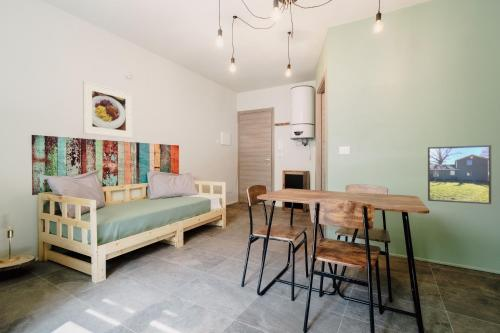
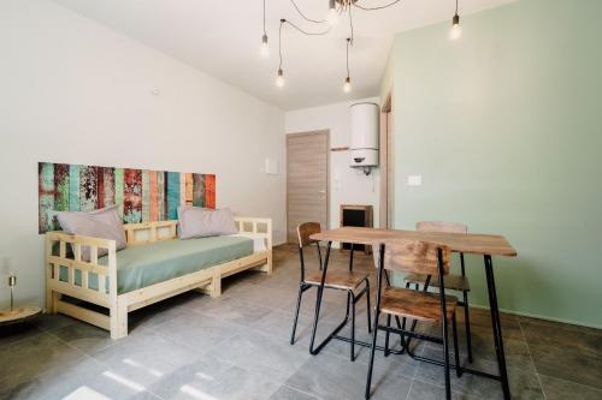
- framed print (457, 174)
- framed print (109, 111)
